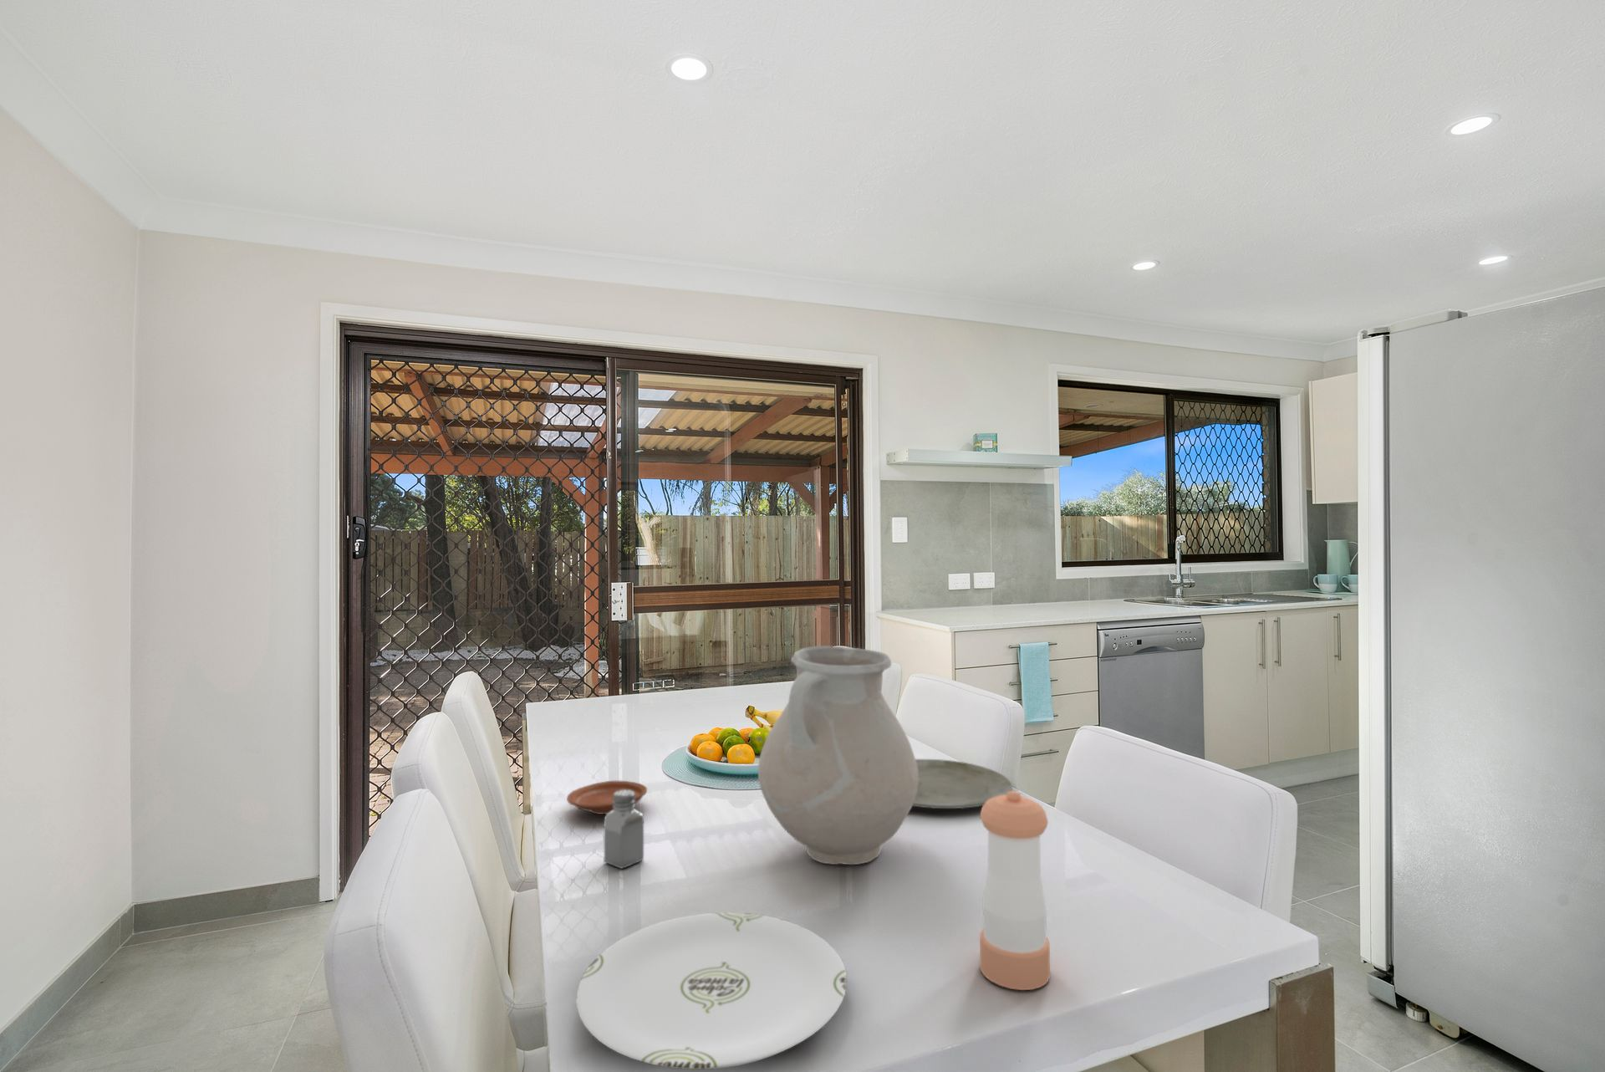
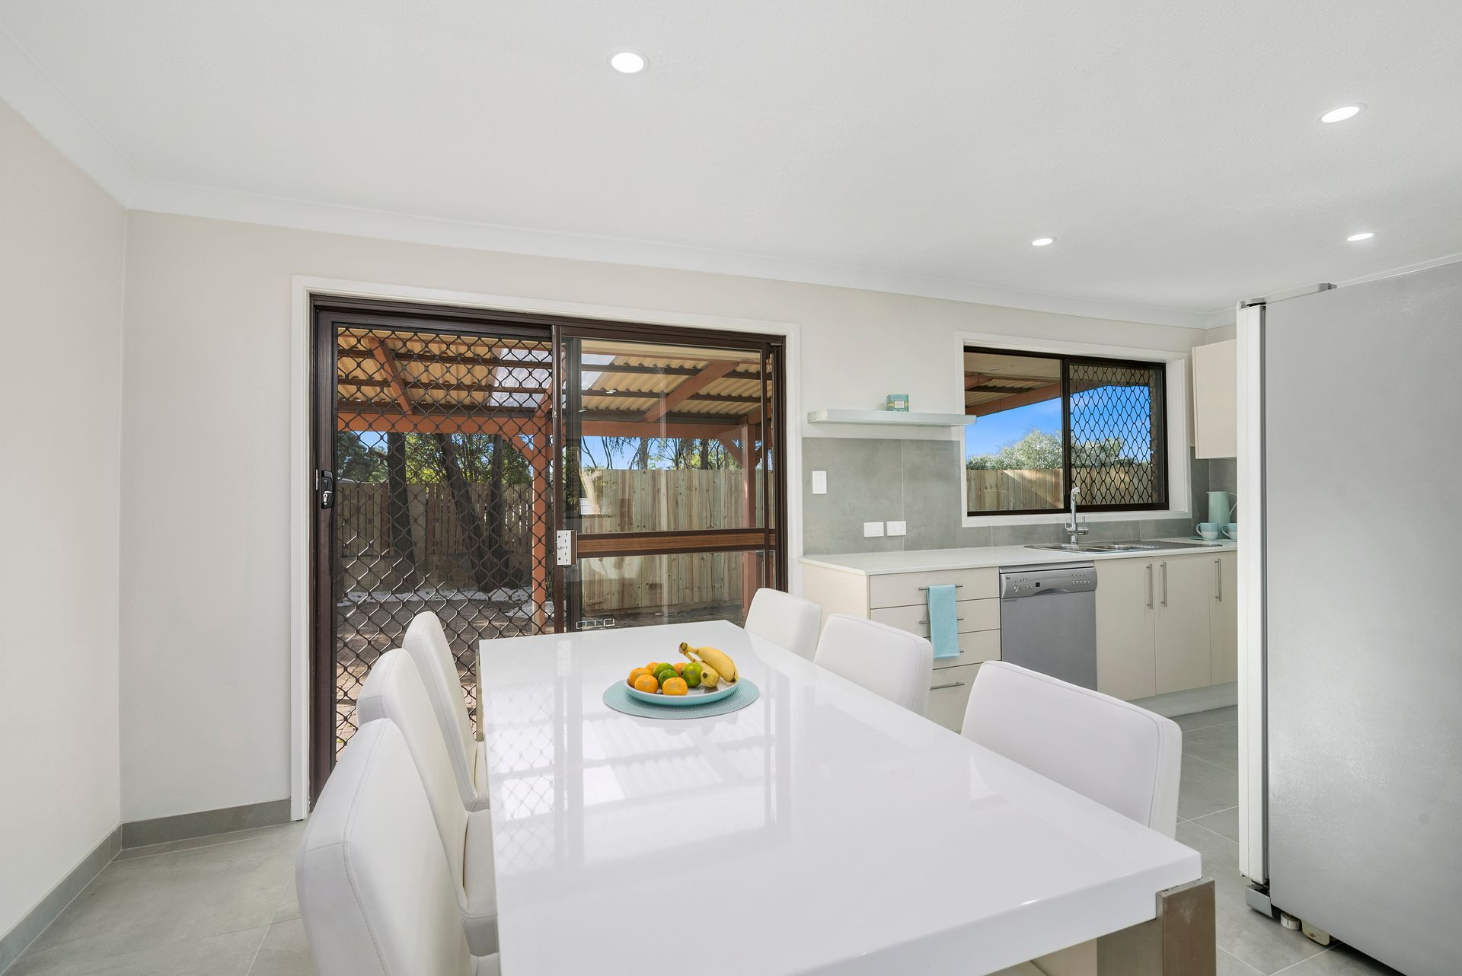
- plate (714, 987)
- vase (837, 751)
- plate (606, 799)
- plate (934, 785)
- pepper shaker (1014, 881)
- saltshaker (623, 827)
